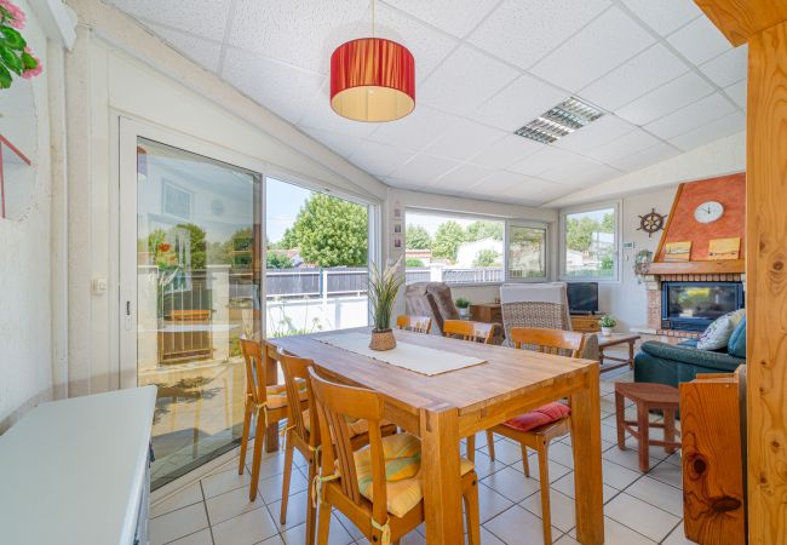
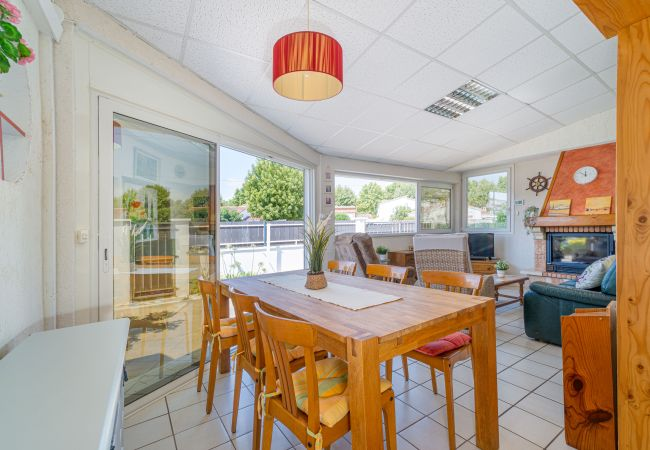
- stool (655, 424)
